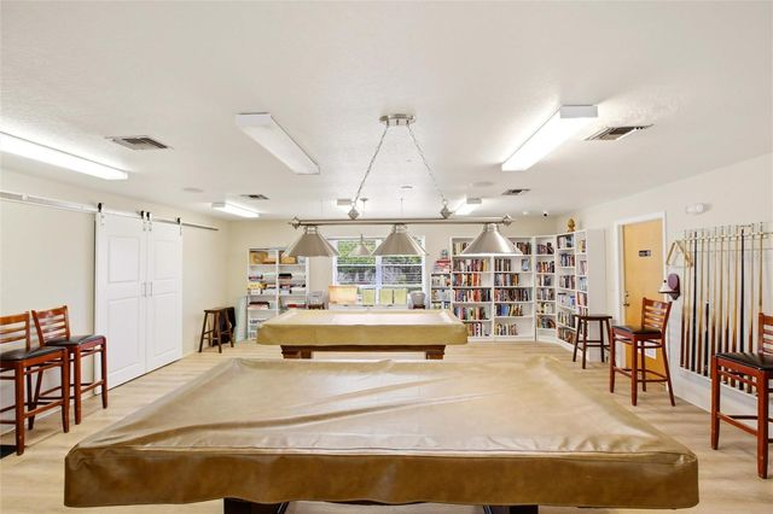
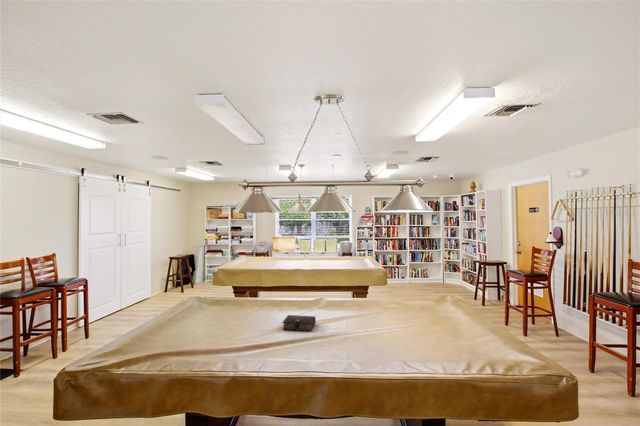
+ book (294, 322)
